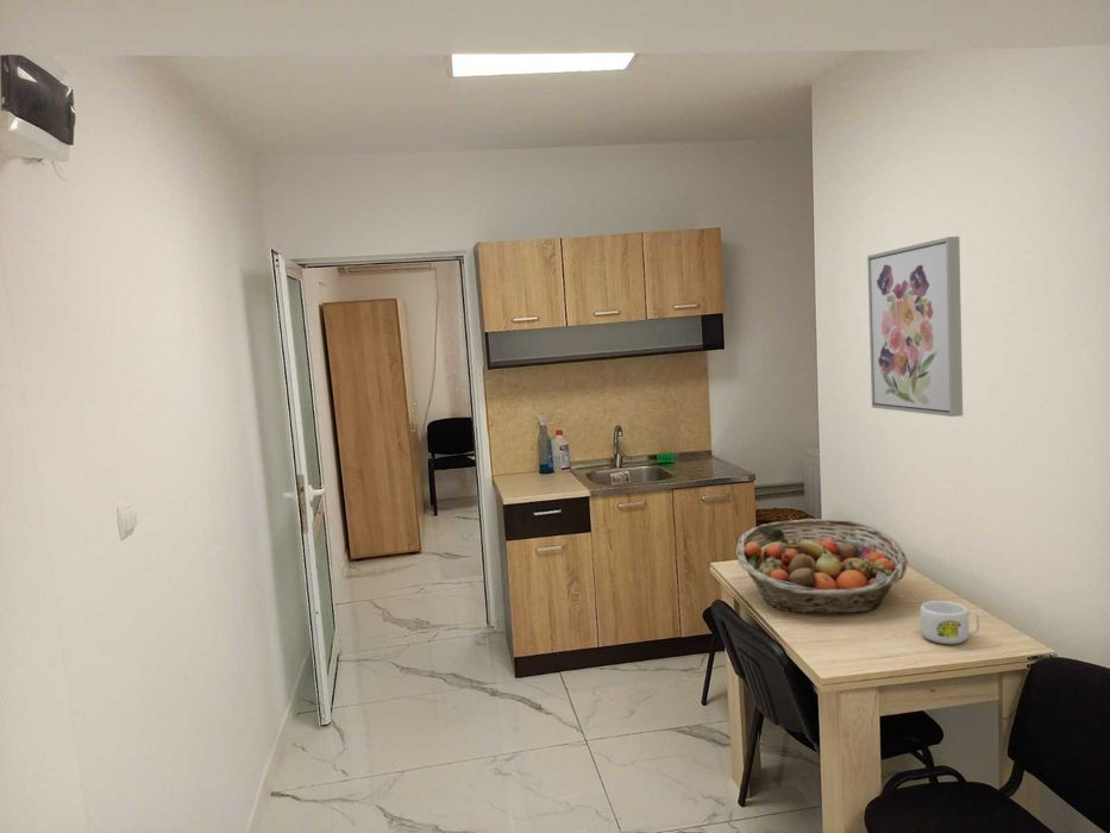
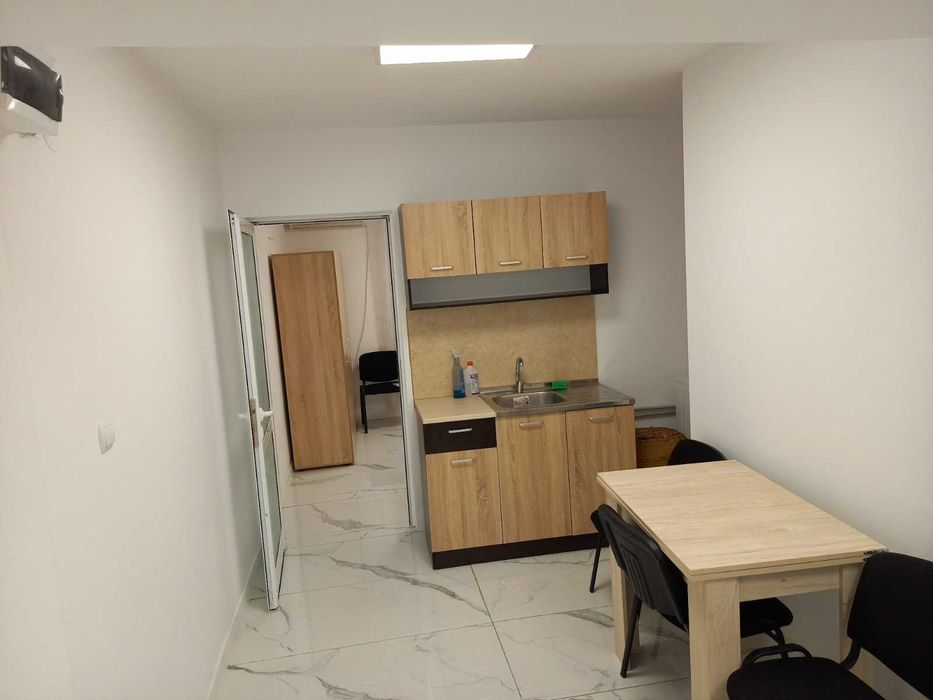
- fruit basket (819, 564)
- wall art (911, 330)
- mug (945, 621)
